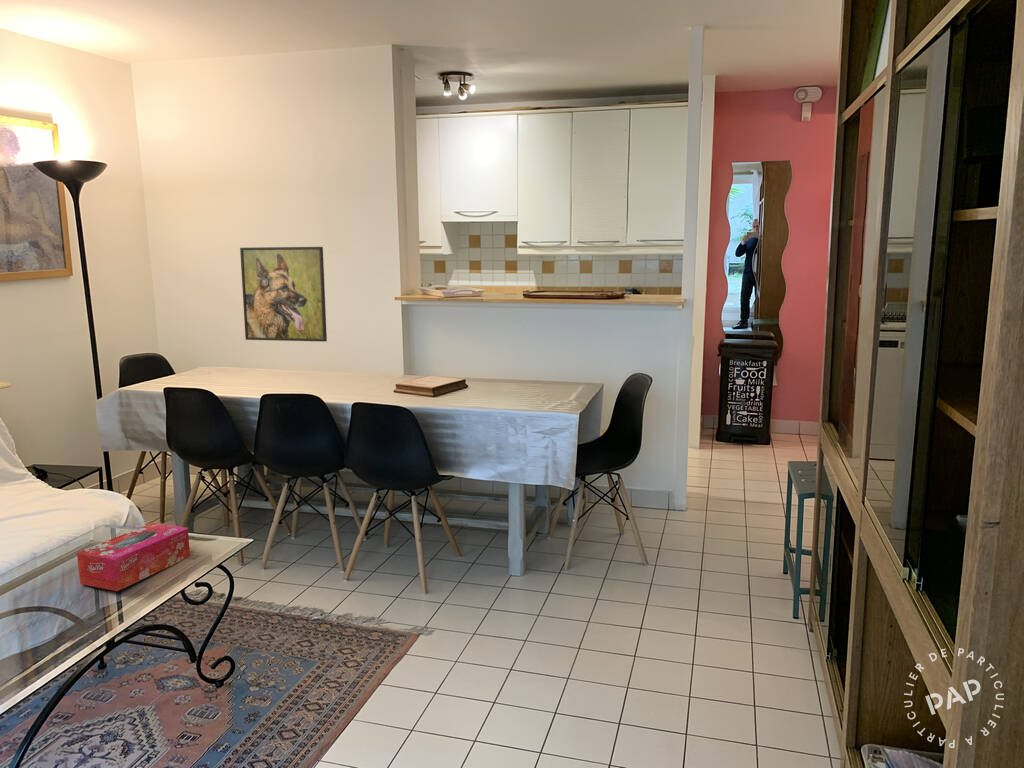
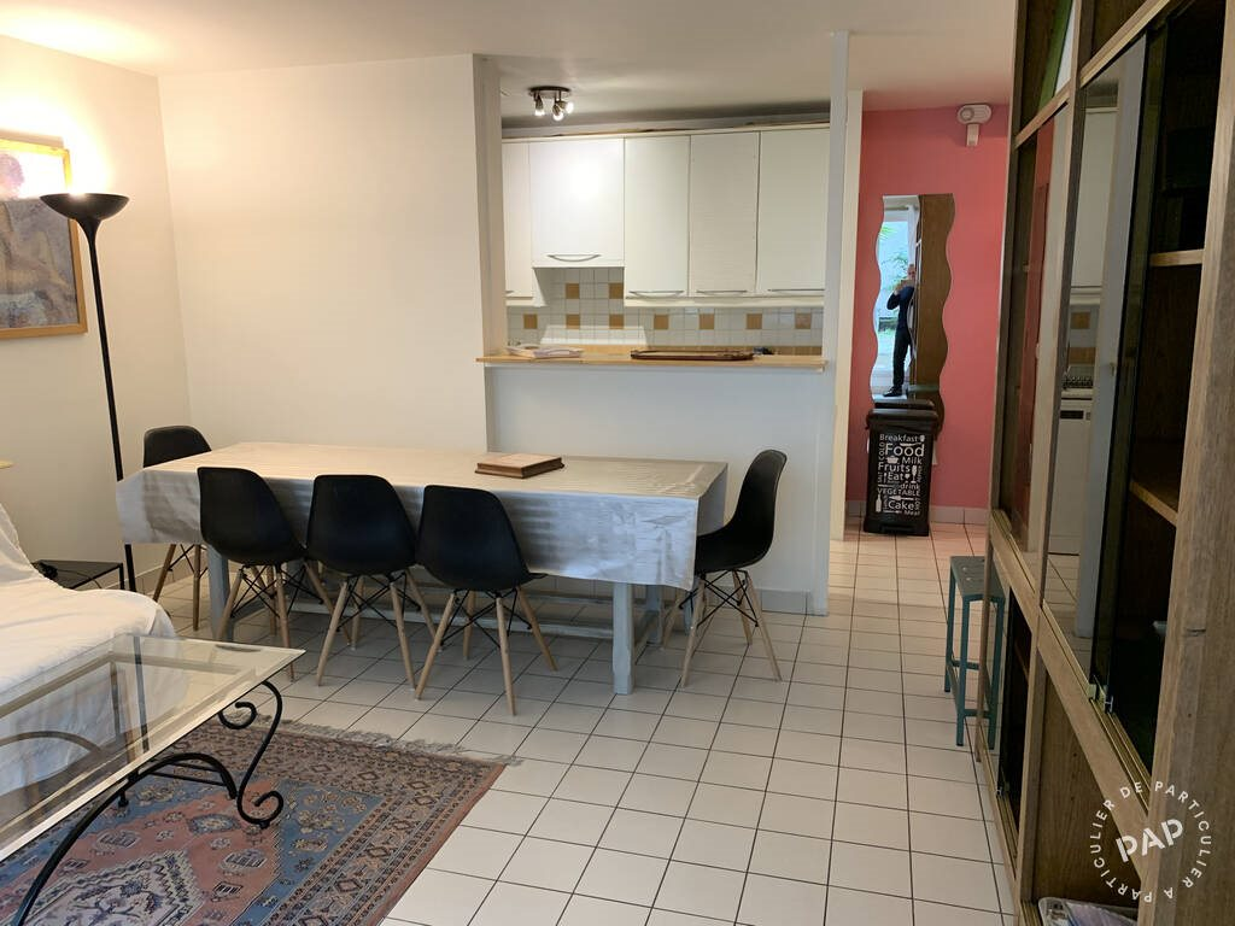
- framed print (283, 294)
- tissue box (136, 554)
